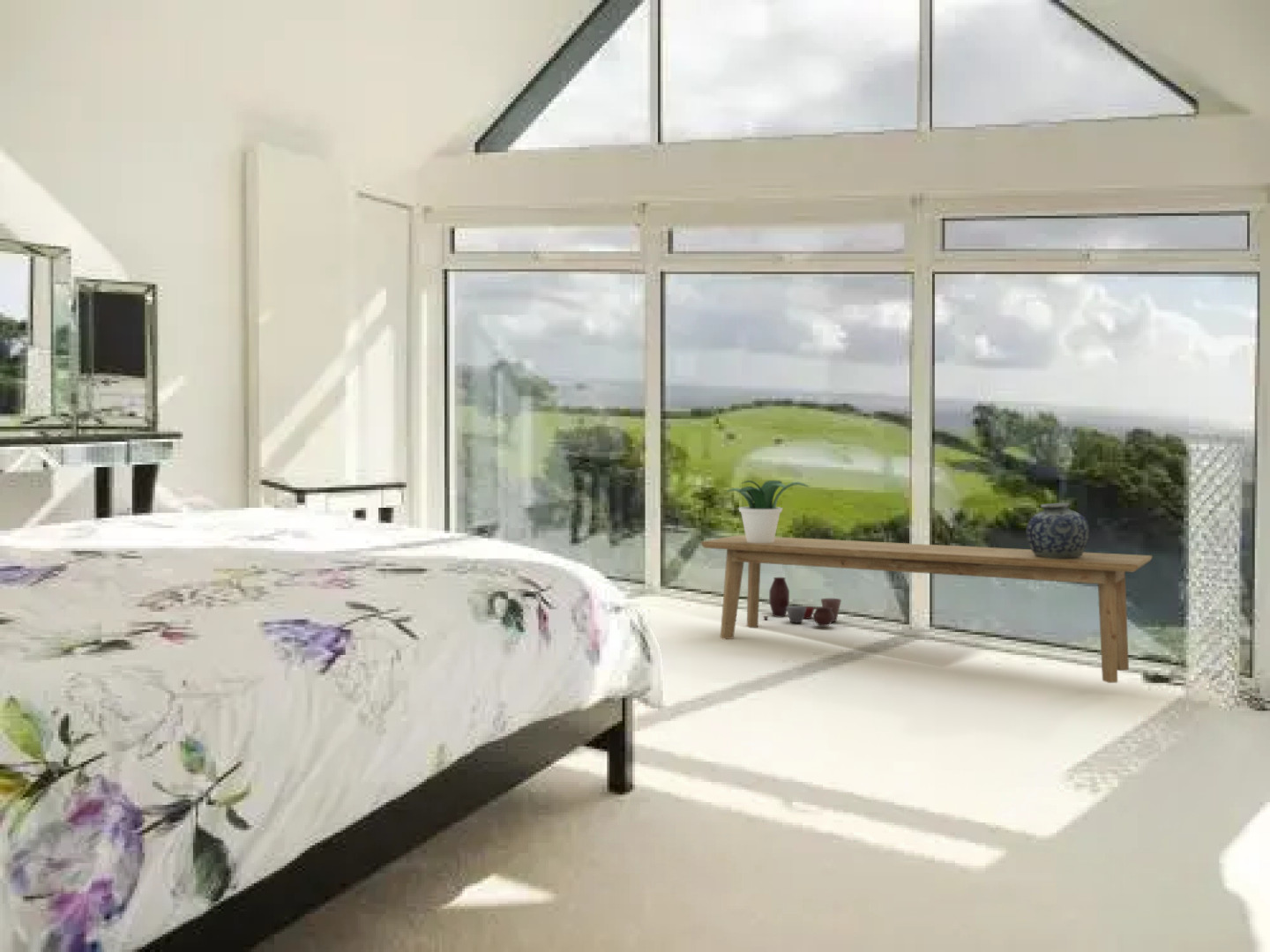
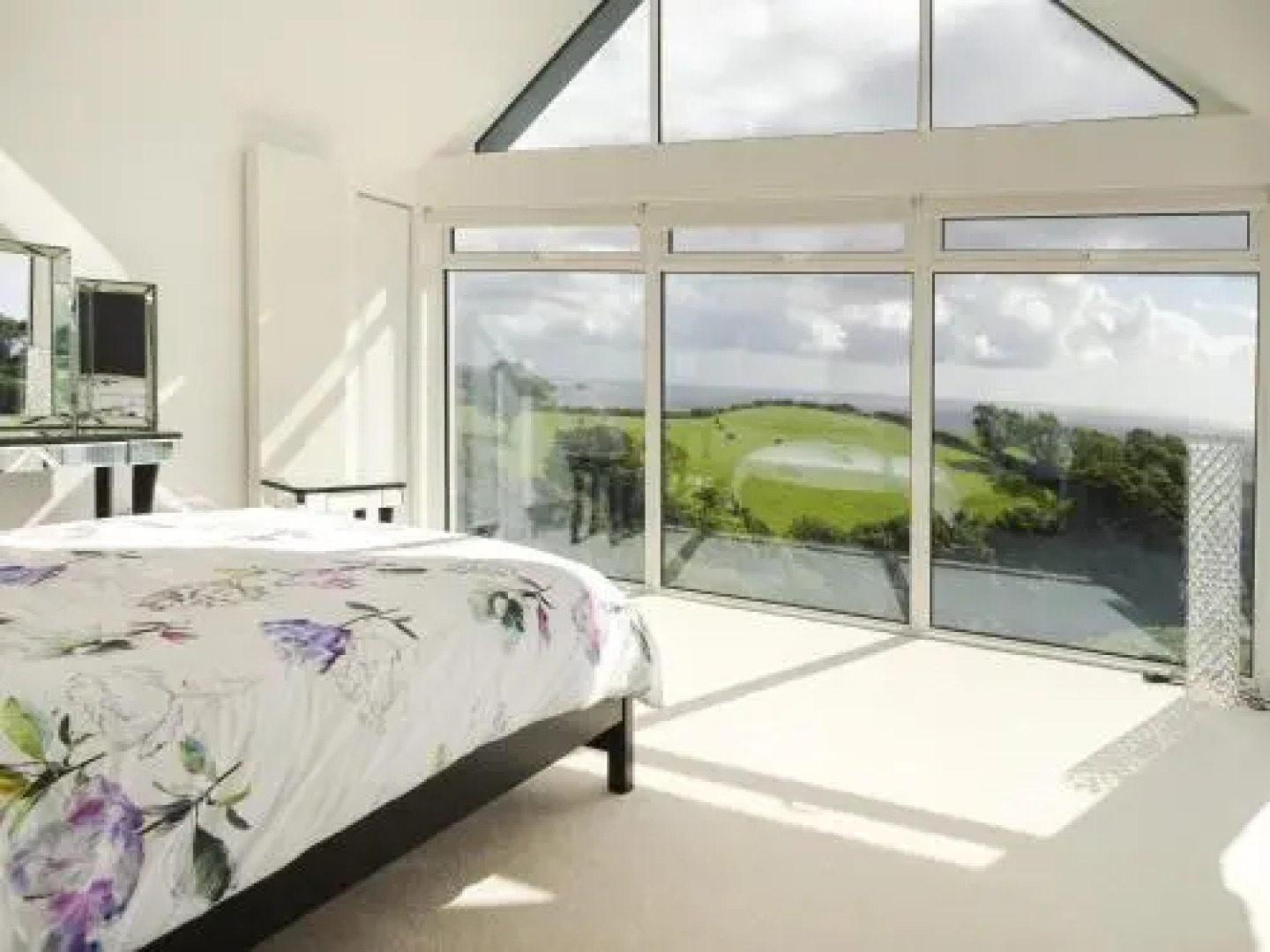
- pottery set (802, 606)
- potted plant (766, 510)
- vase (1057, 529)
- bench (914, 572)
